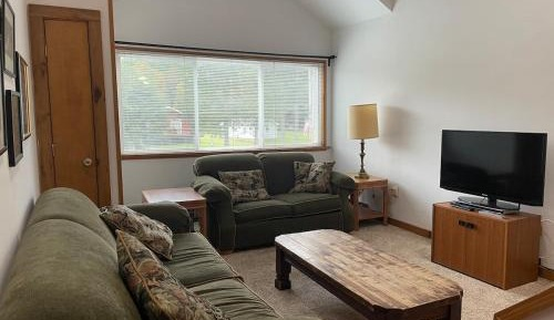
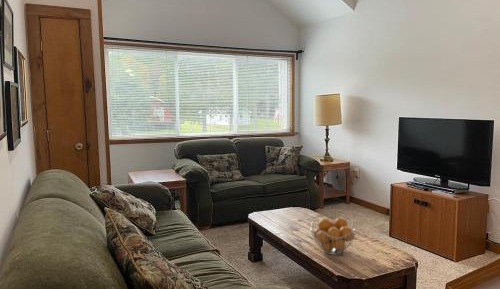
+ fruit basket (332, 234)
